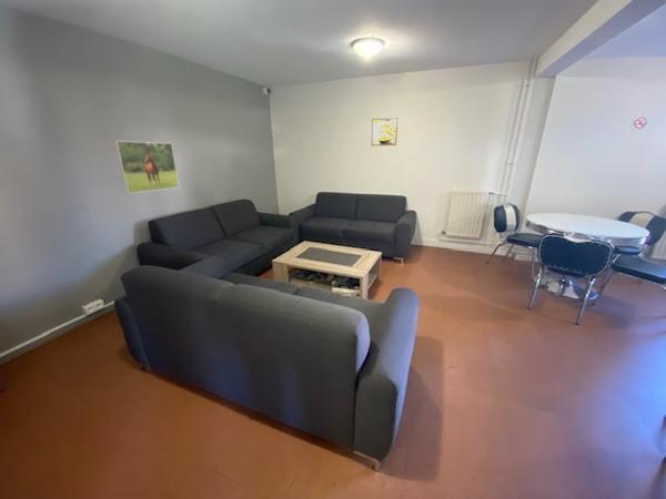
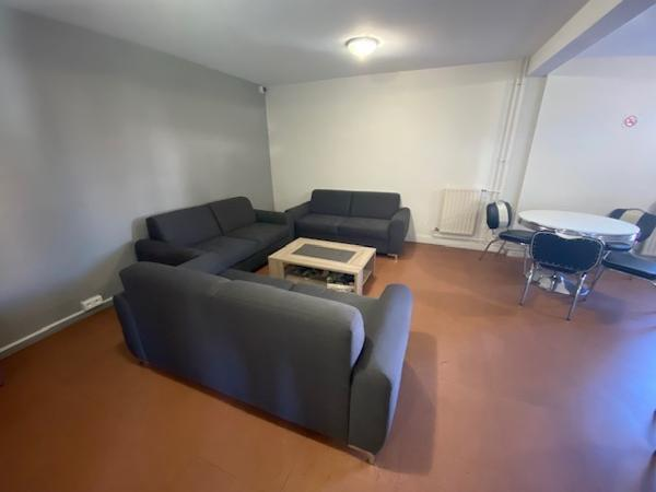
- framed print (150, 166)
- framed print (384, 132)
